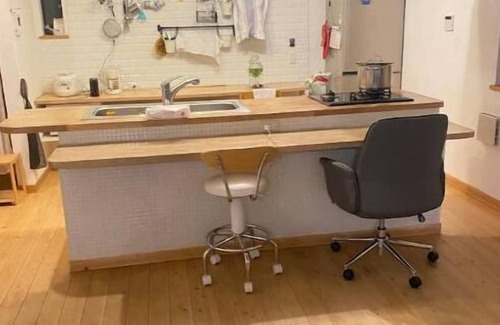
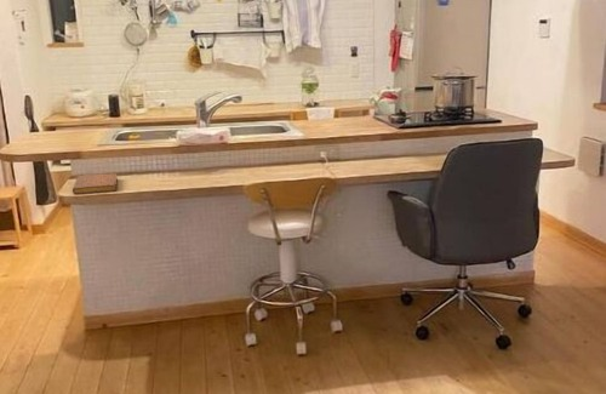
+ notebook (96, 183)
